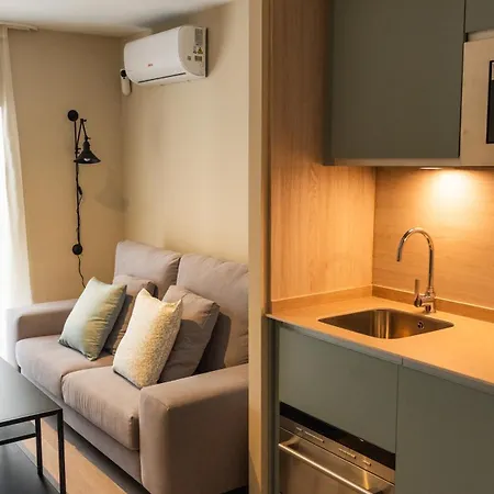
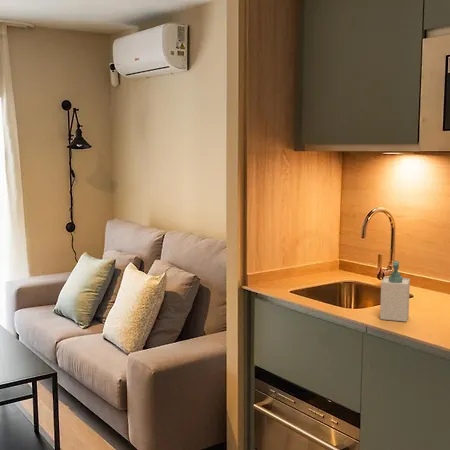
+ soap bottle (395, 289)
